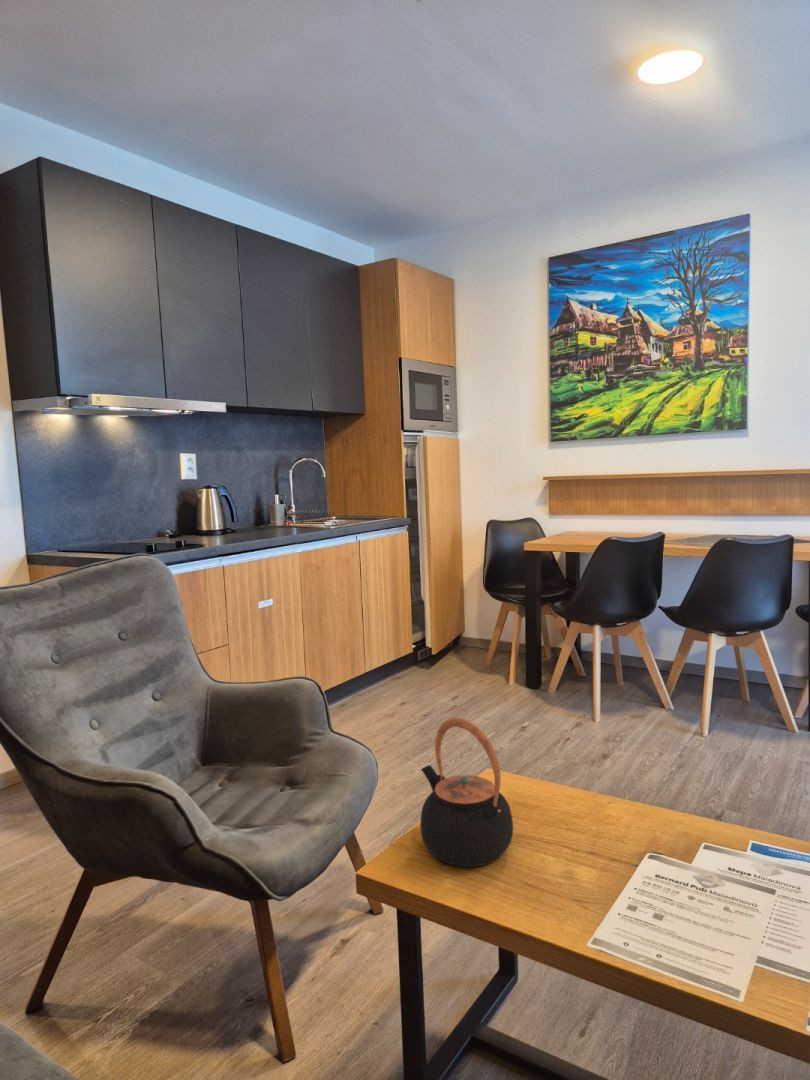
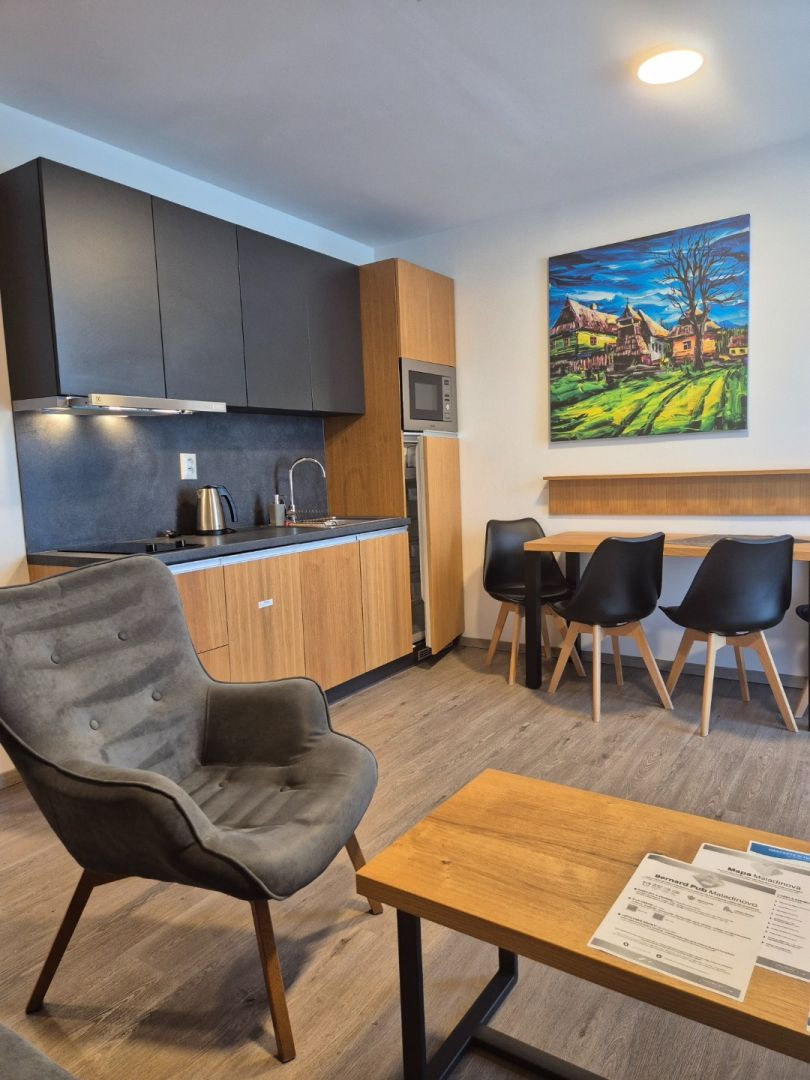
- teapot (459, 781)
